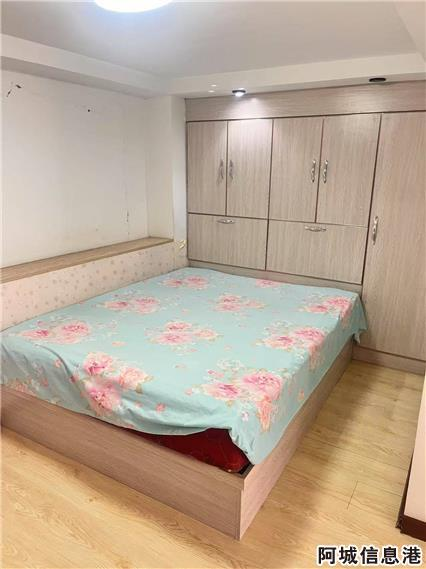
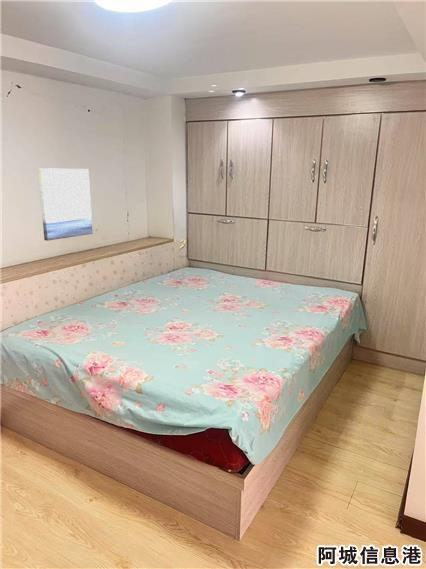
+ wall art (67, 203)
